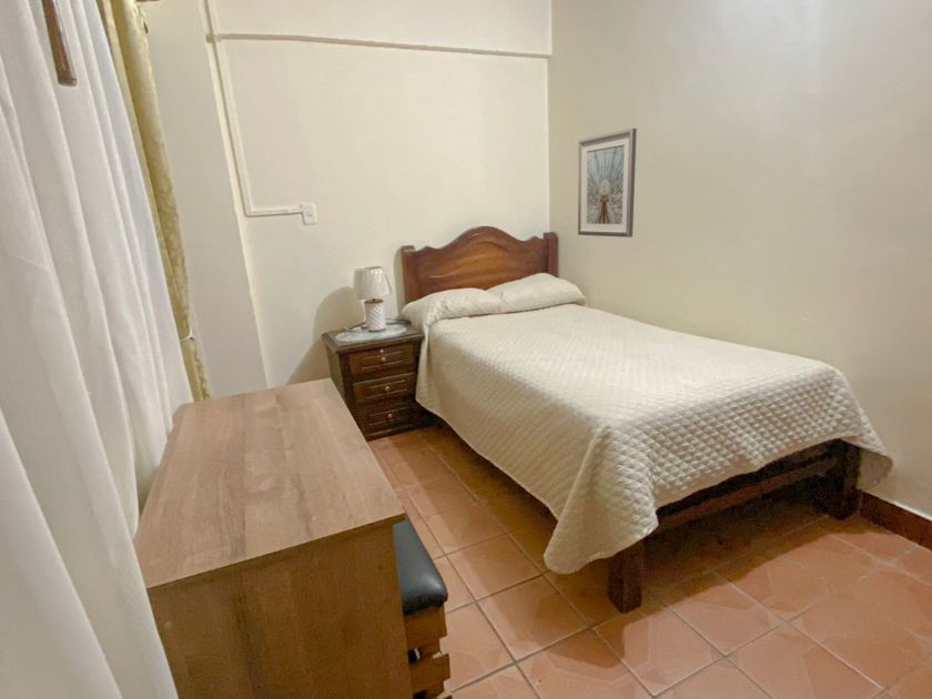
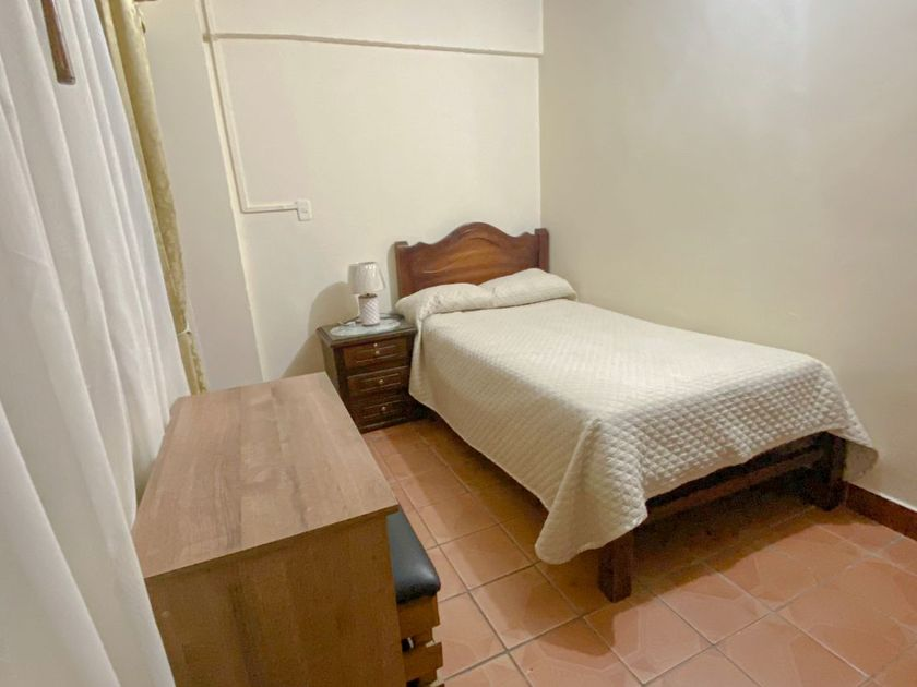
- picture frame (604, 186)
